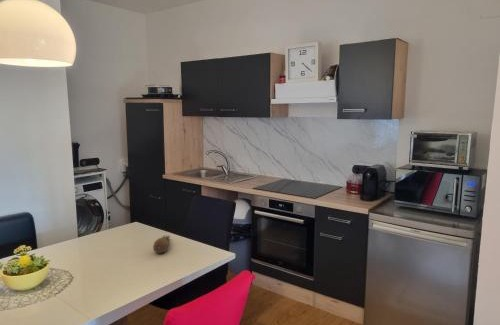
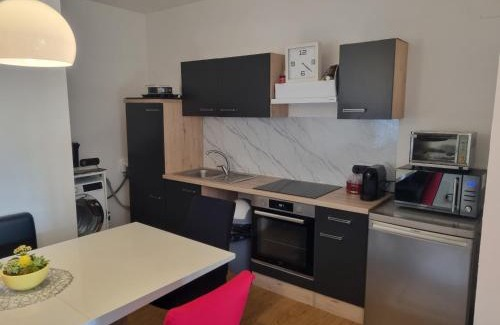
- fruit (163, 242)
